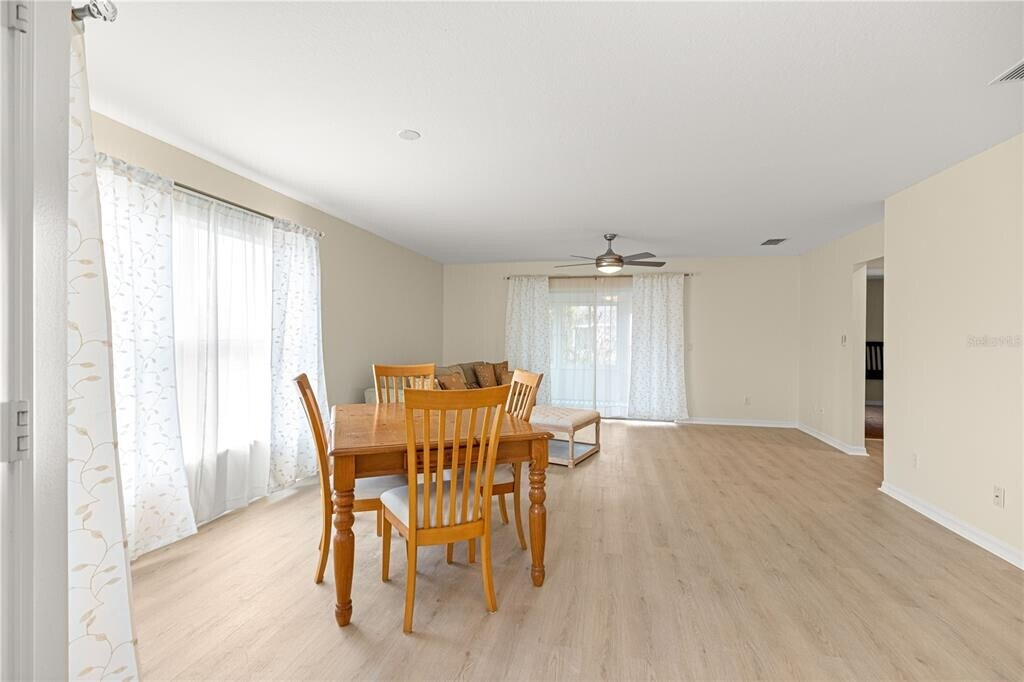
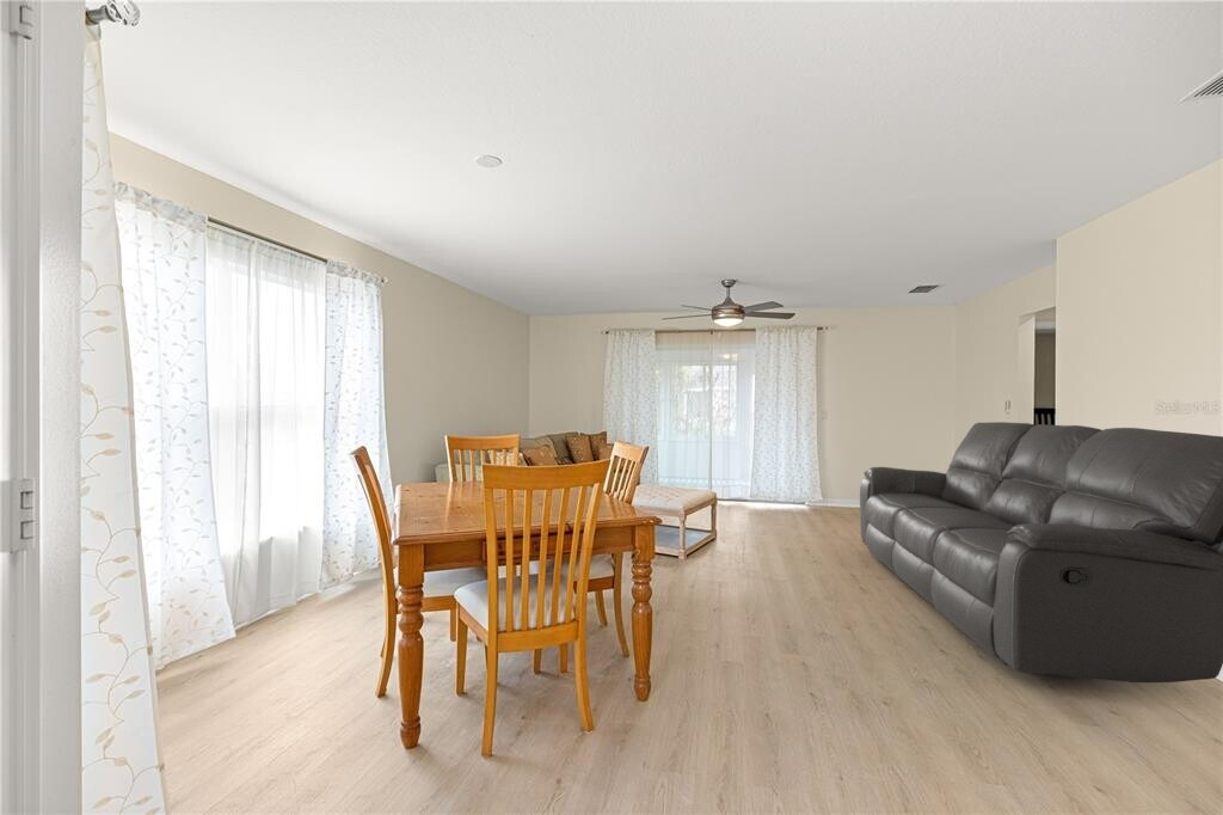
+ sofa (996, 513)
